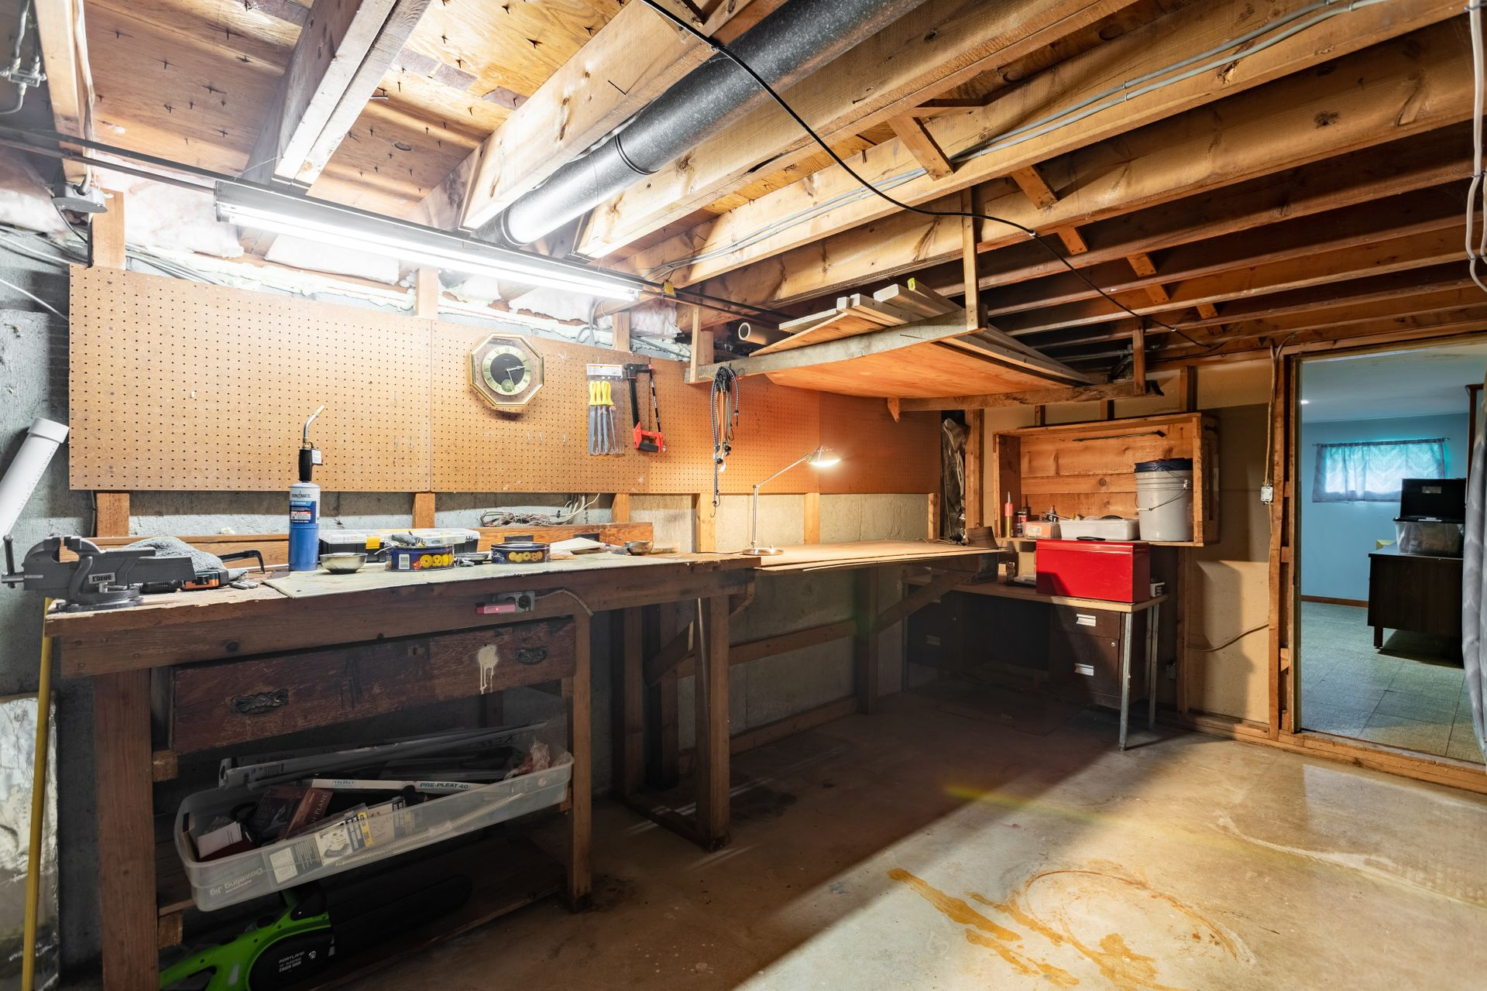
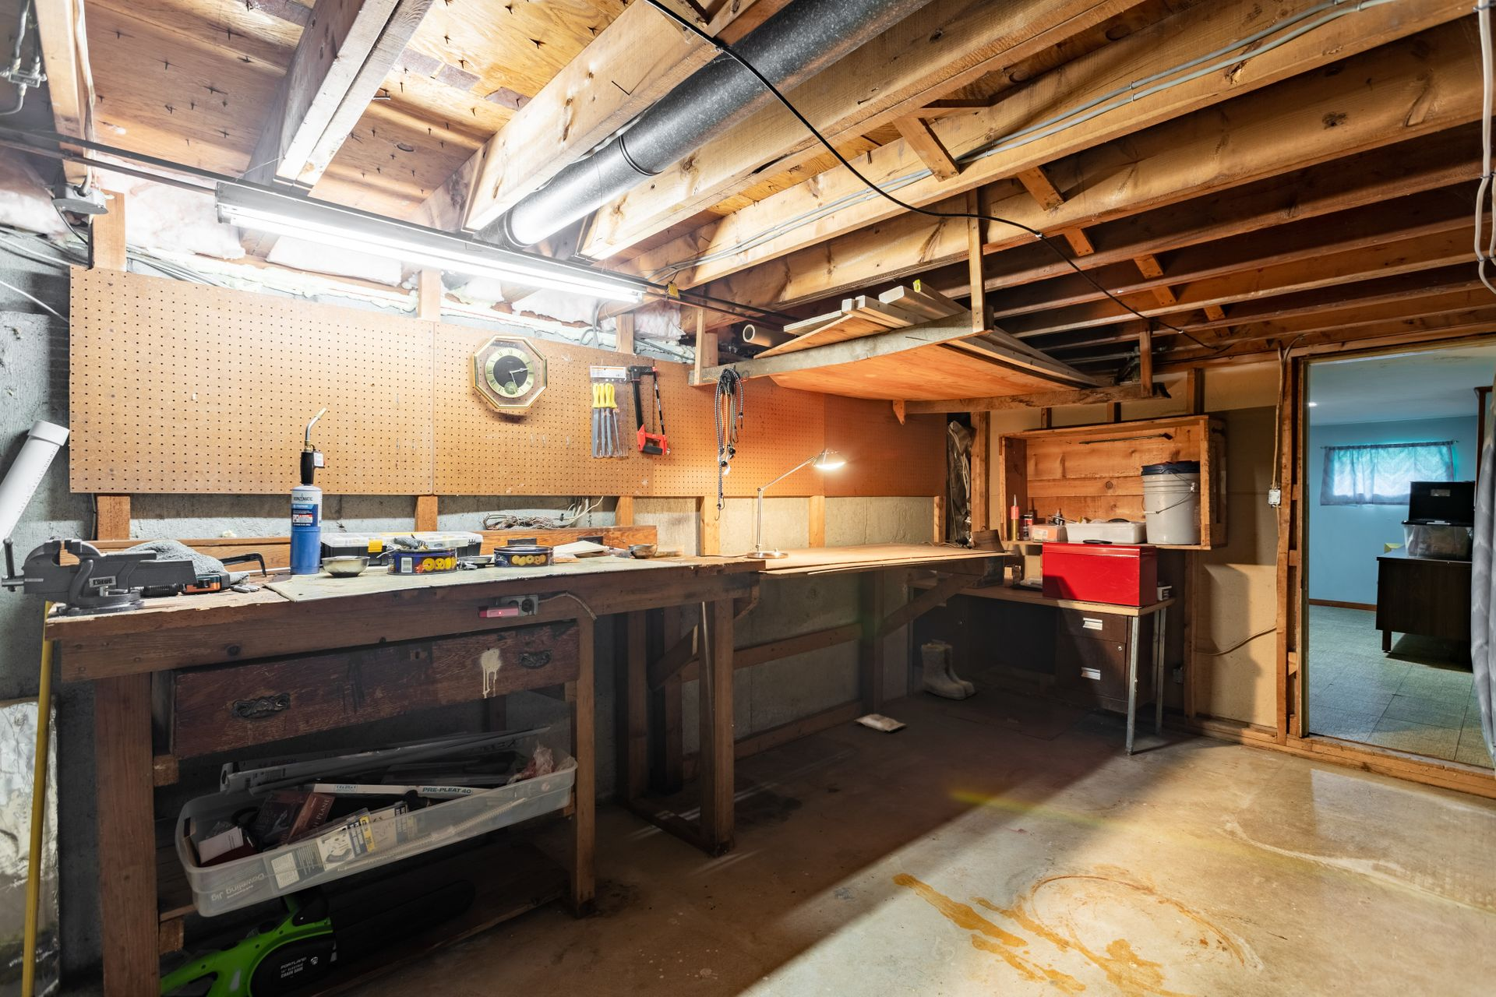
+ boots (946, 669)
+ bag (879, 722)
